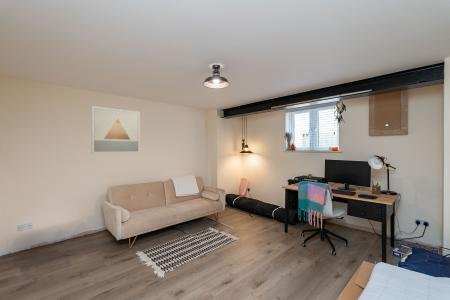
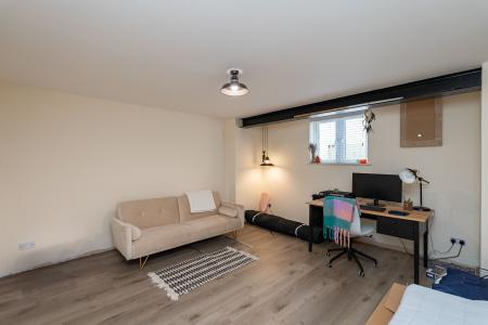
- wall art (117, 131)
